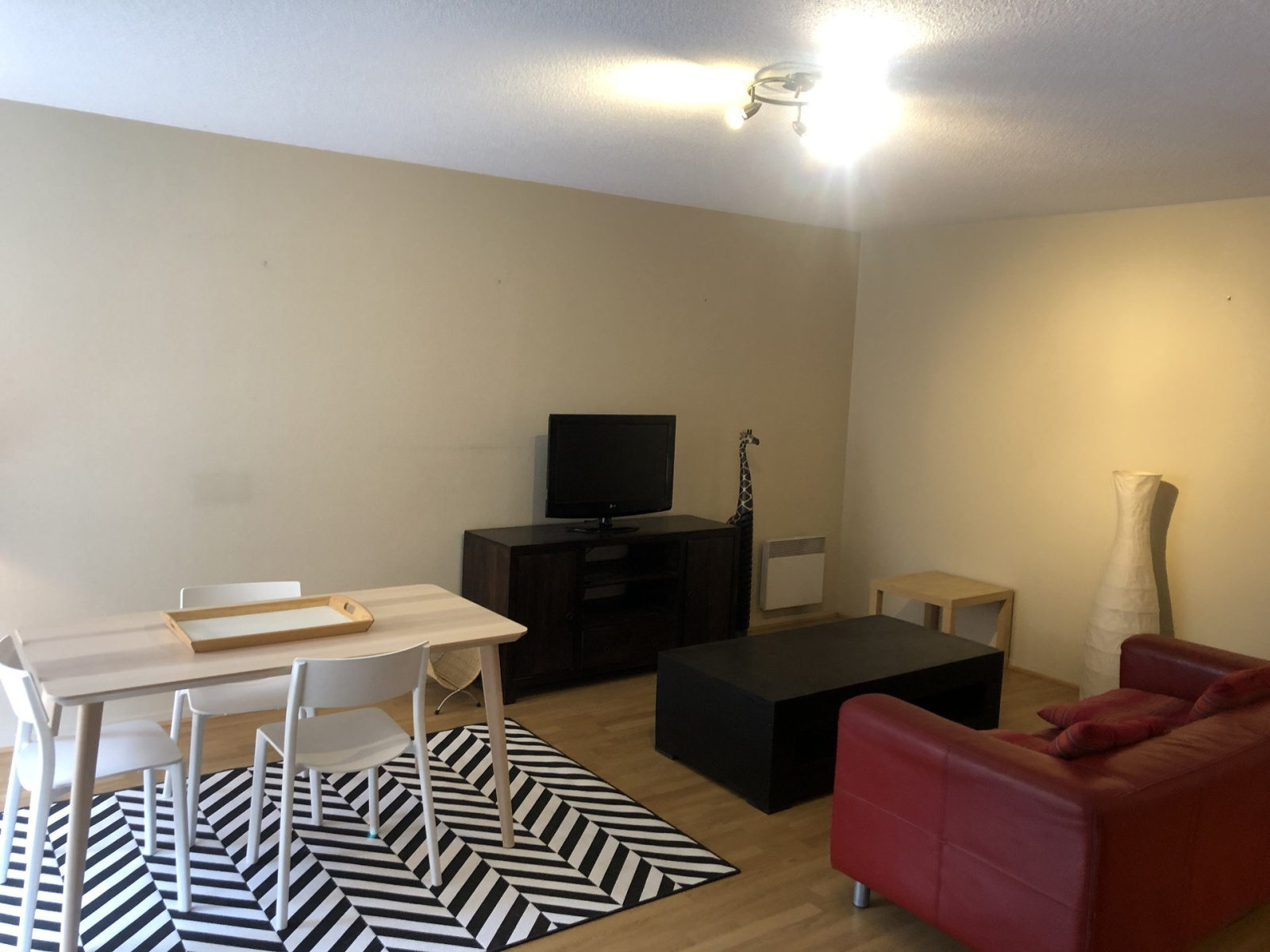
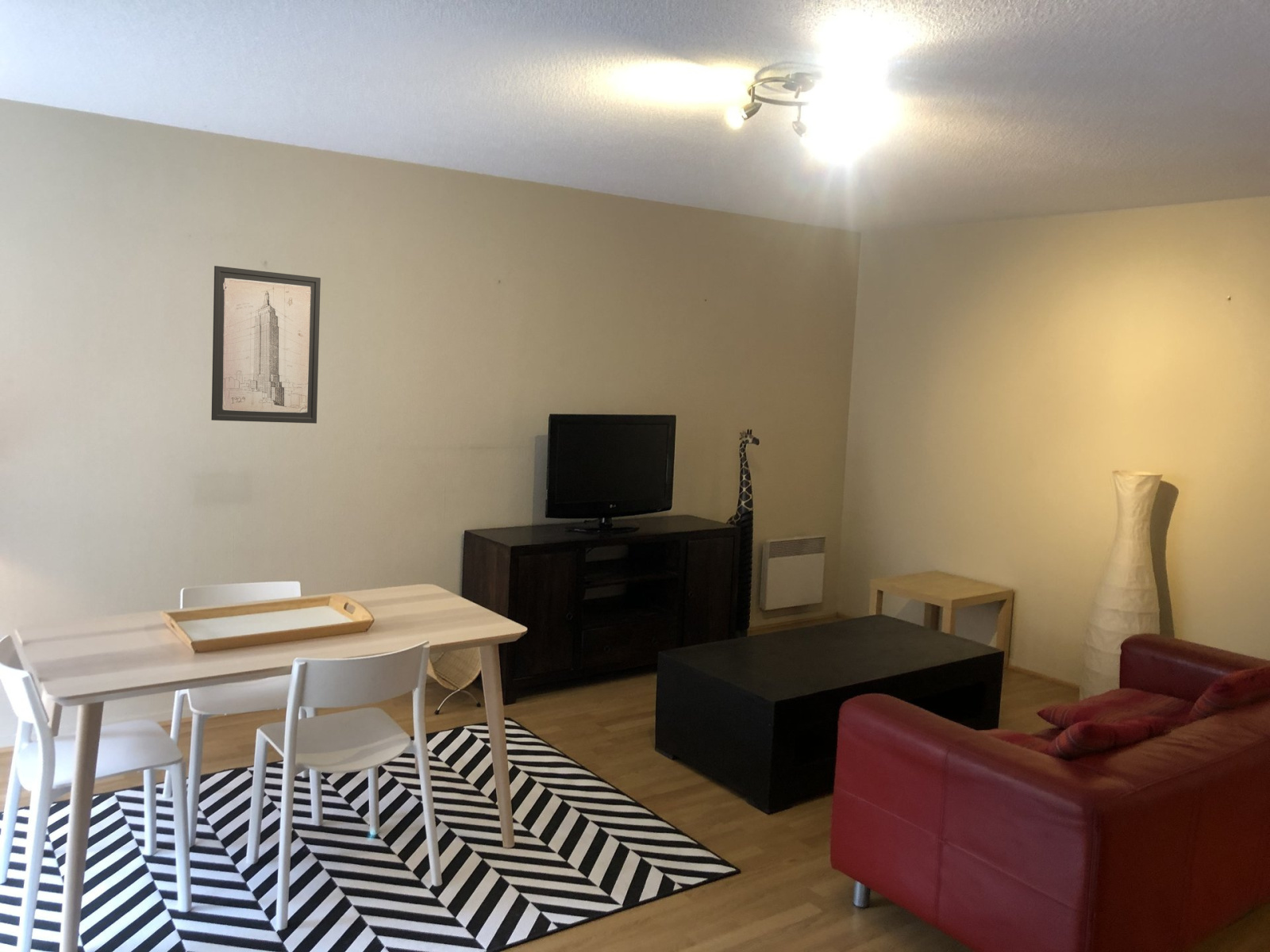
+ wall art (267, 347)
